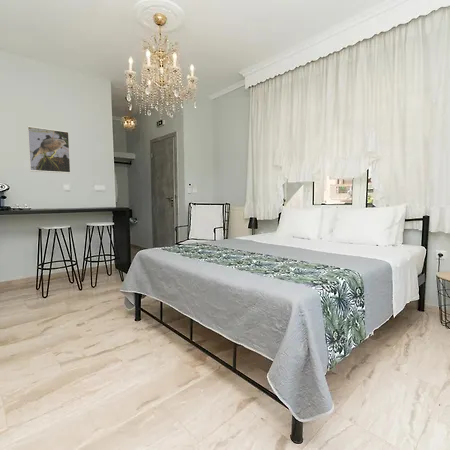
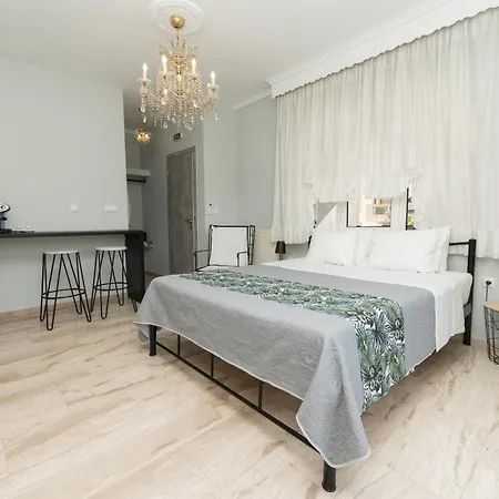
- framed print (49, 151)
